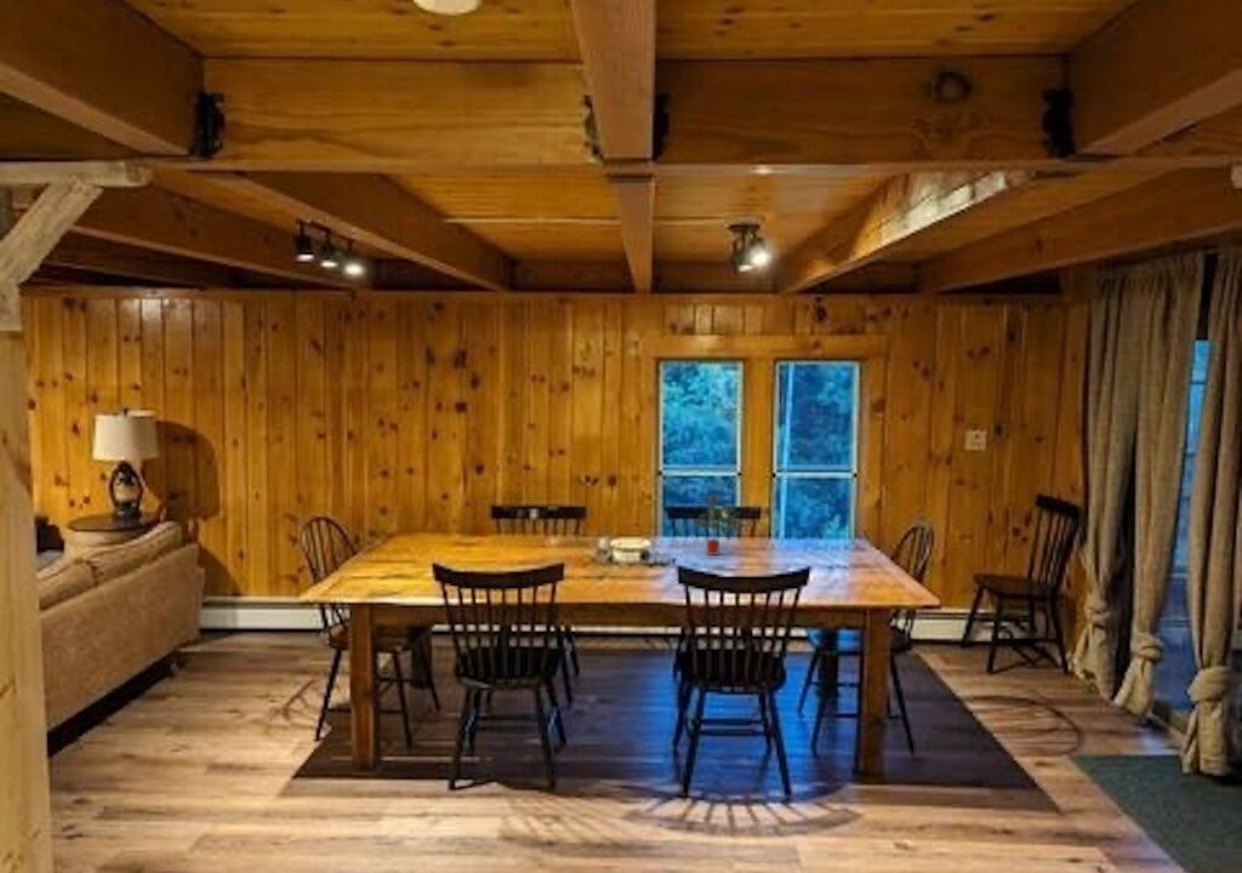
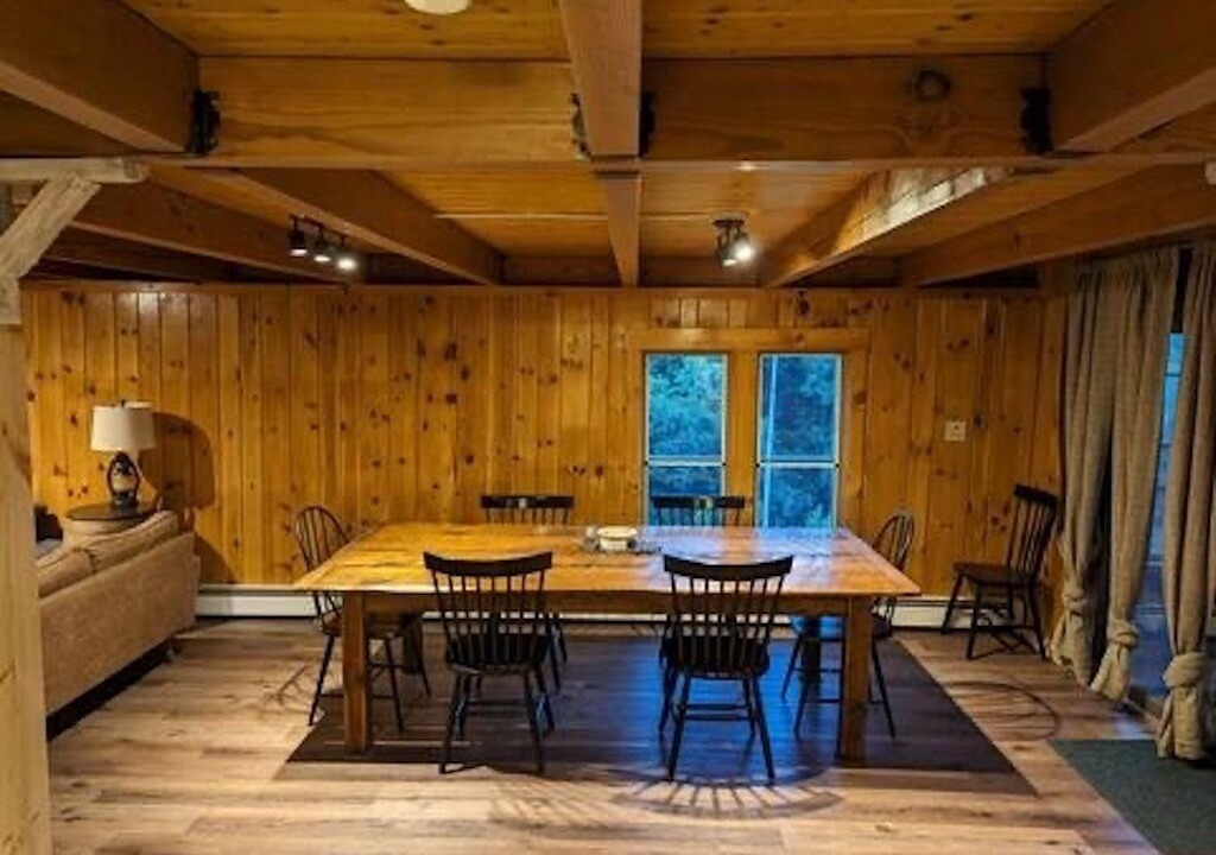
- potted plant (723, 524)
